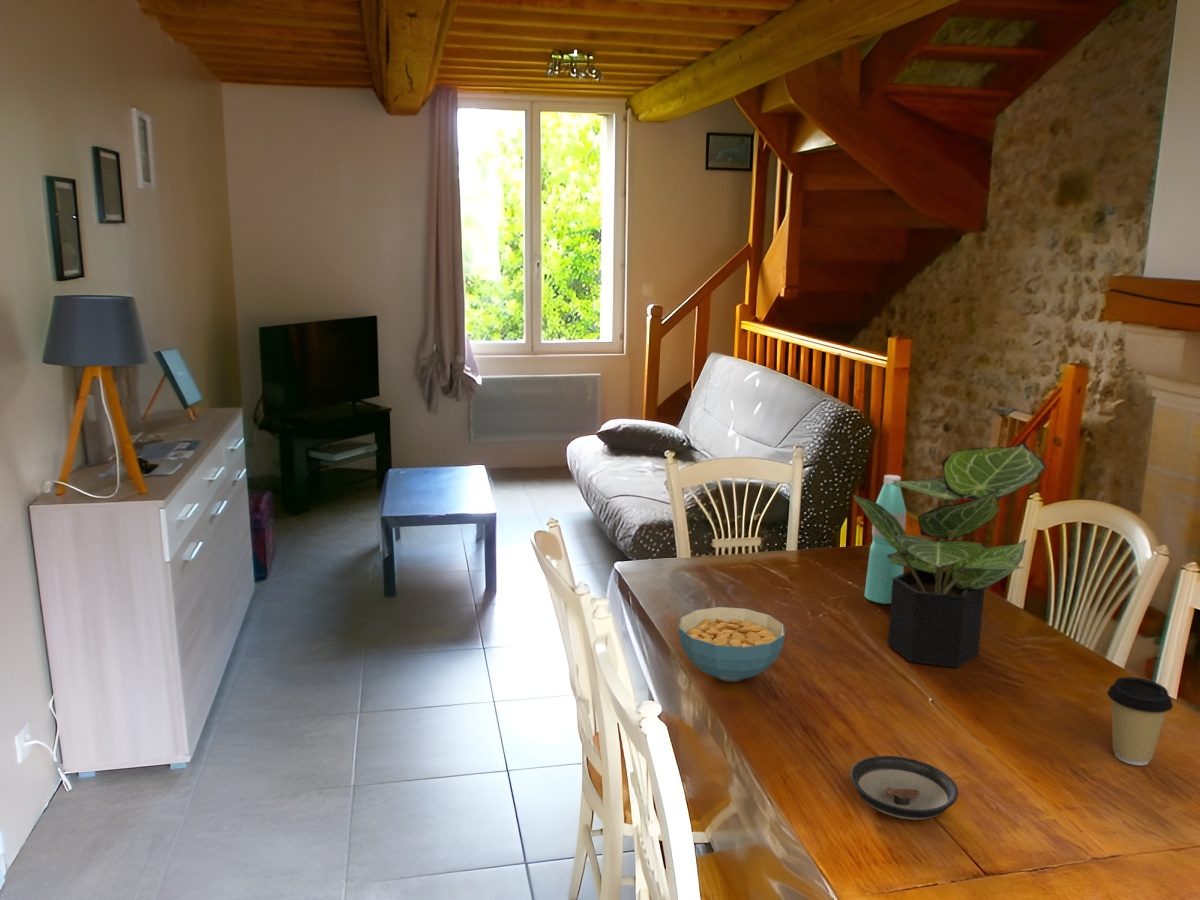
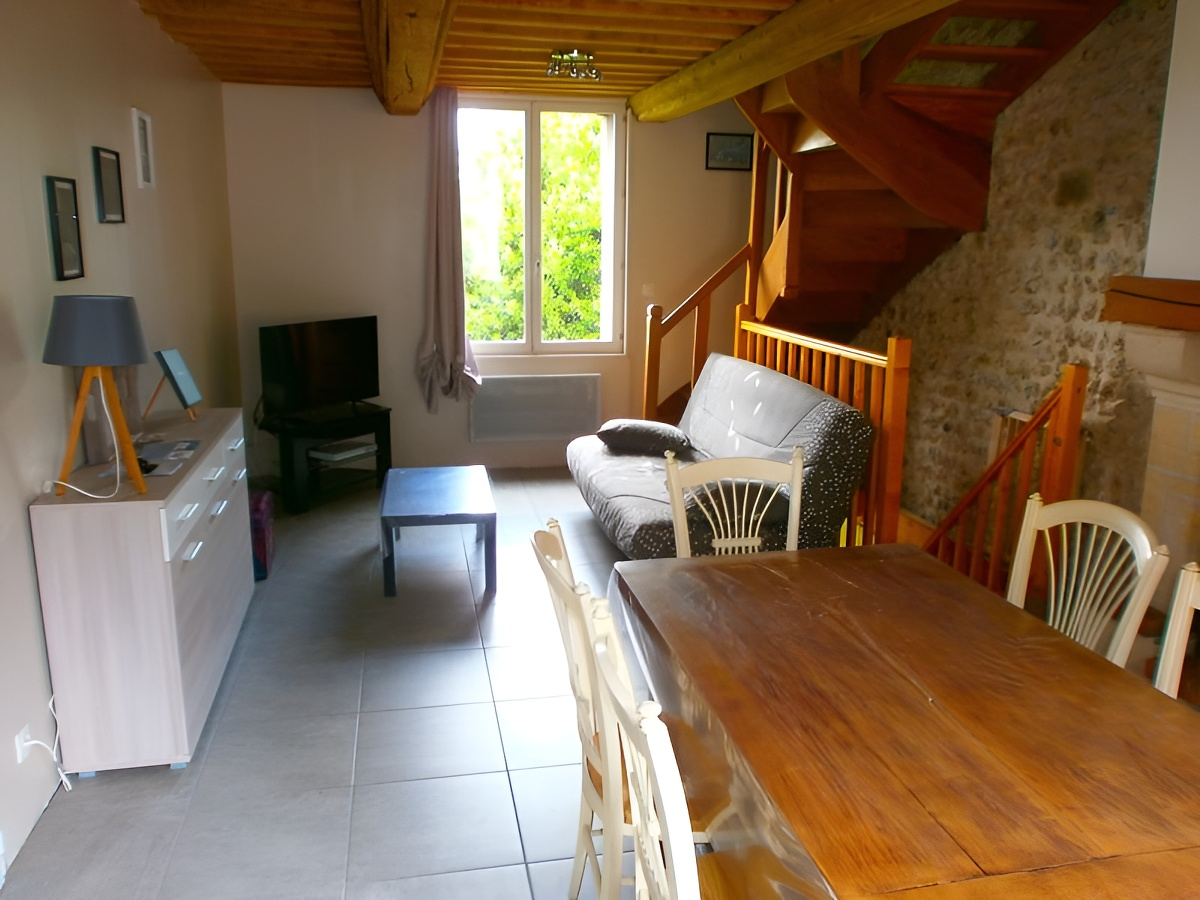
- coffee cup (1136, 722)
- potted plant (959, 556)
- saucer (902, 792)
- water bottle (885, 539)
- cereal bowl (730, 650)
